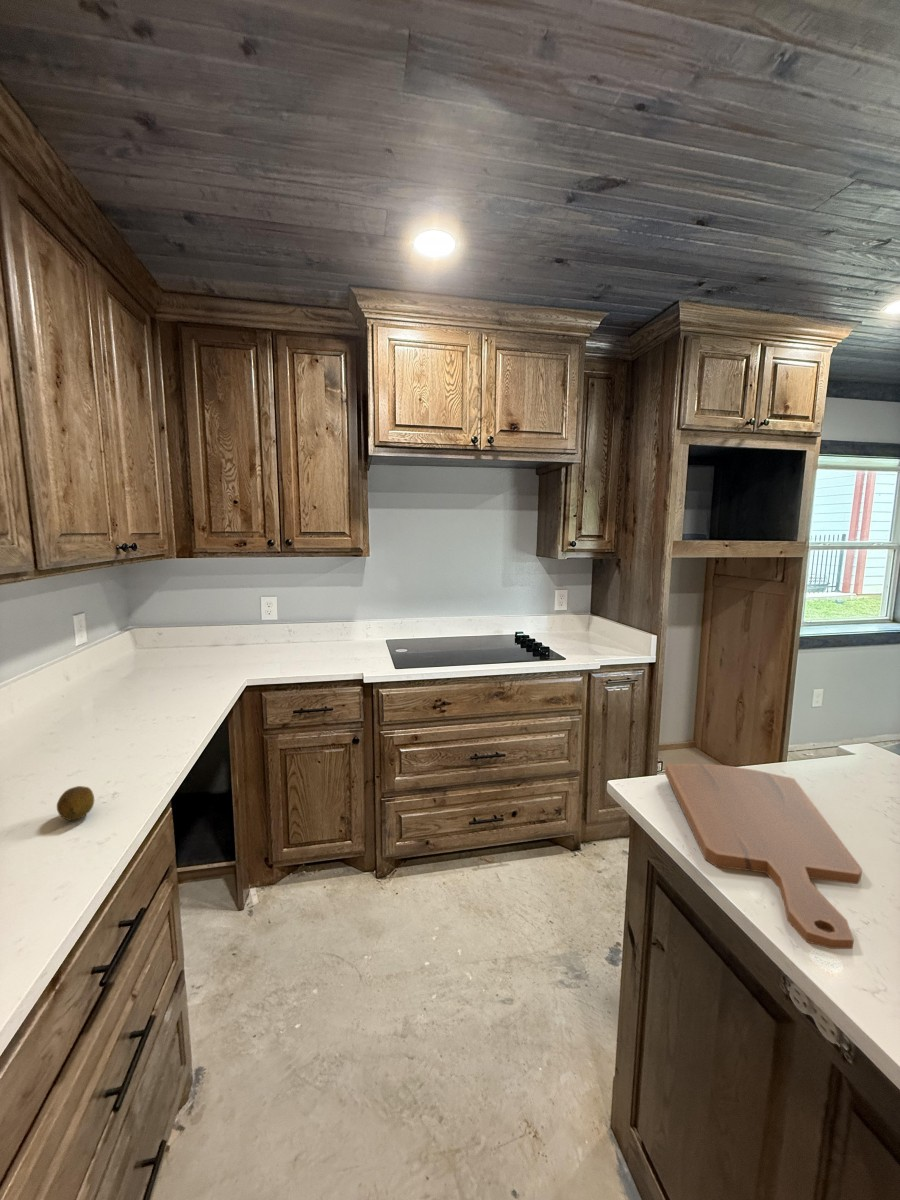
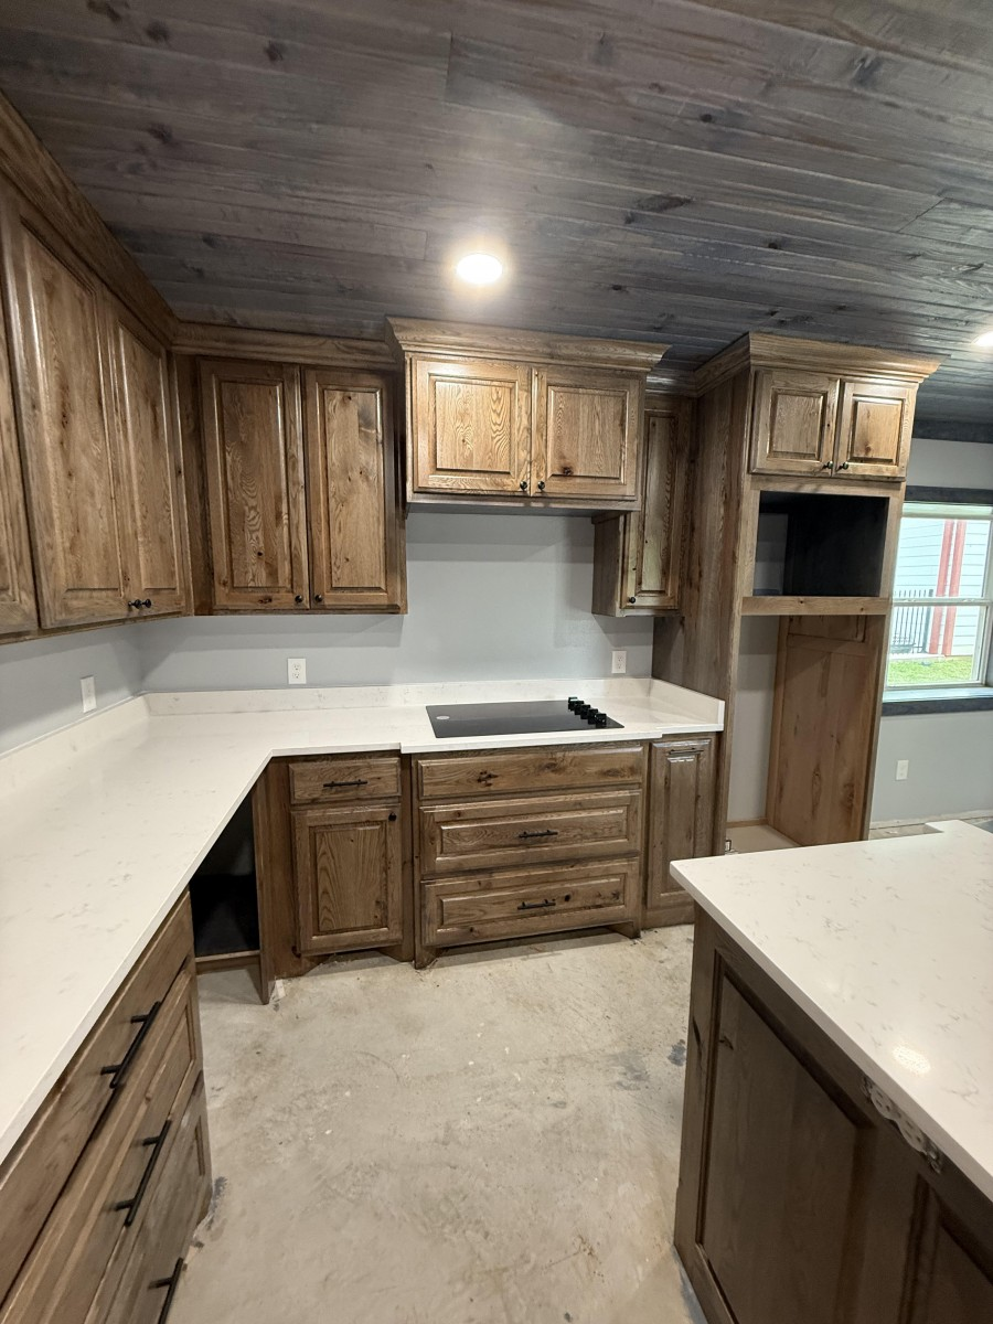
- fruit (75, 803)
- cutting board (756, 822)
